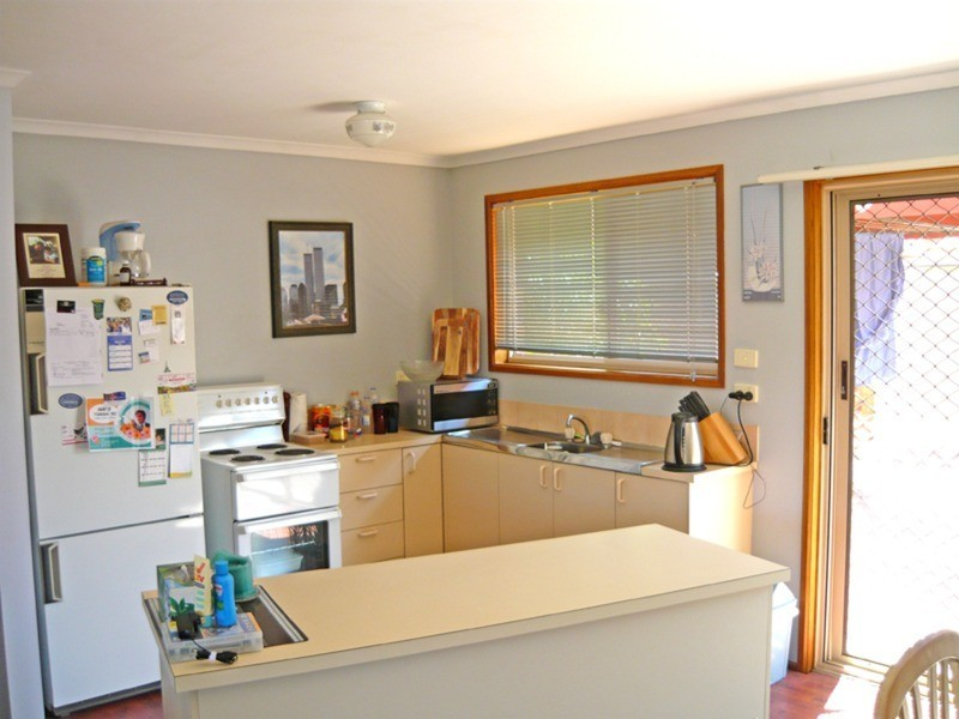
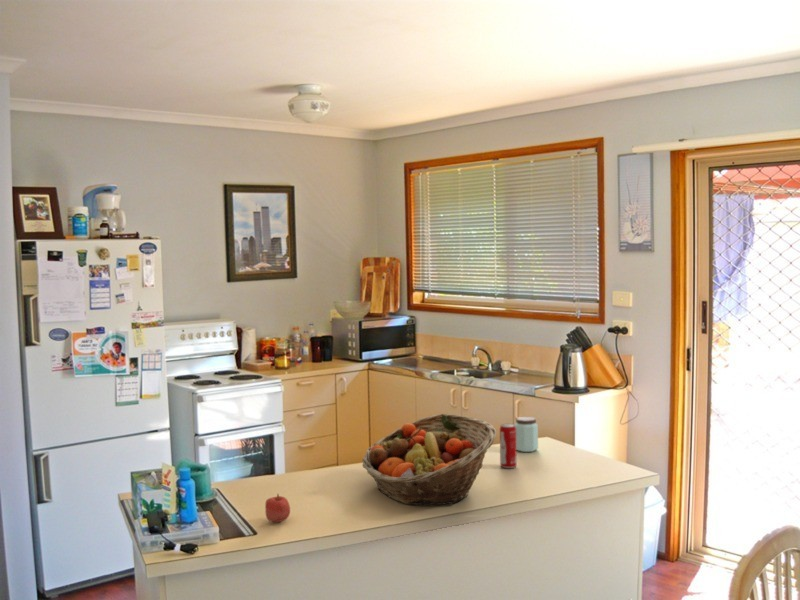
+ peanut butter (526, 434)
+ fruit basket (428, 457)
+ beverage can (508, 445)
+ apple (276, 507)
